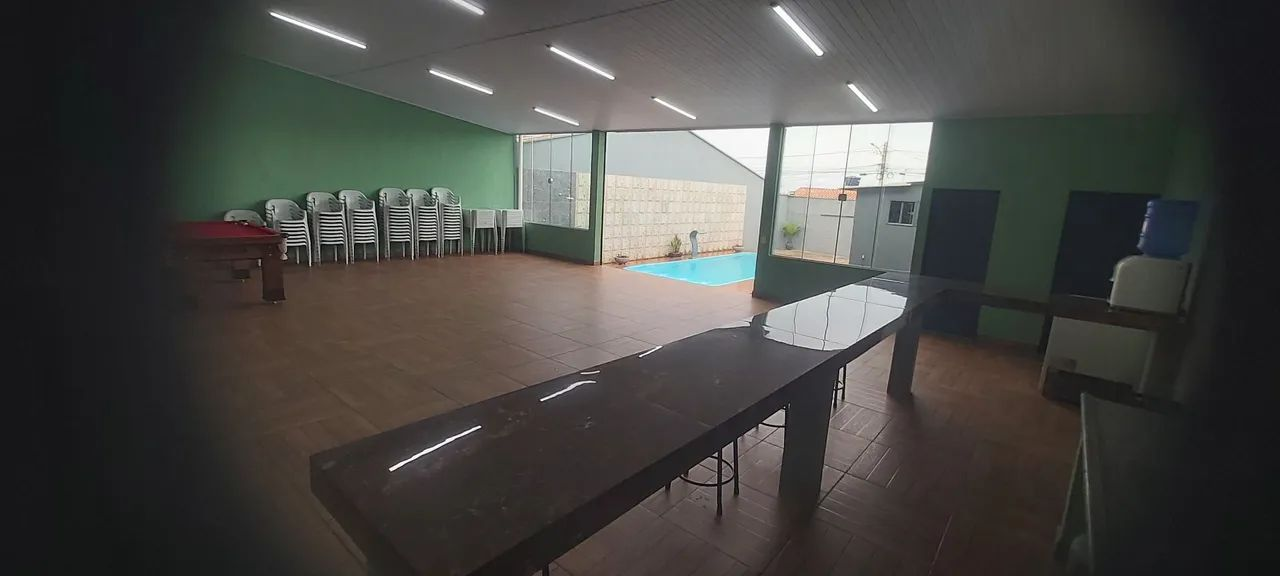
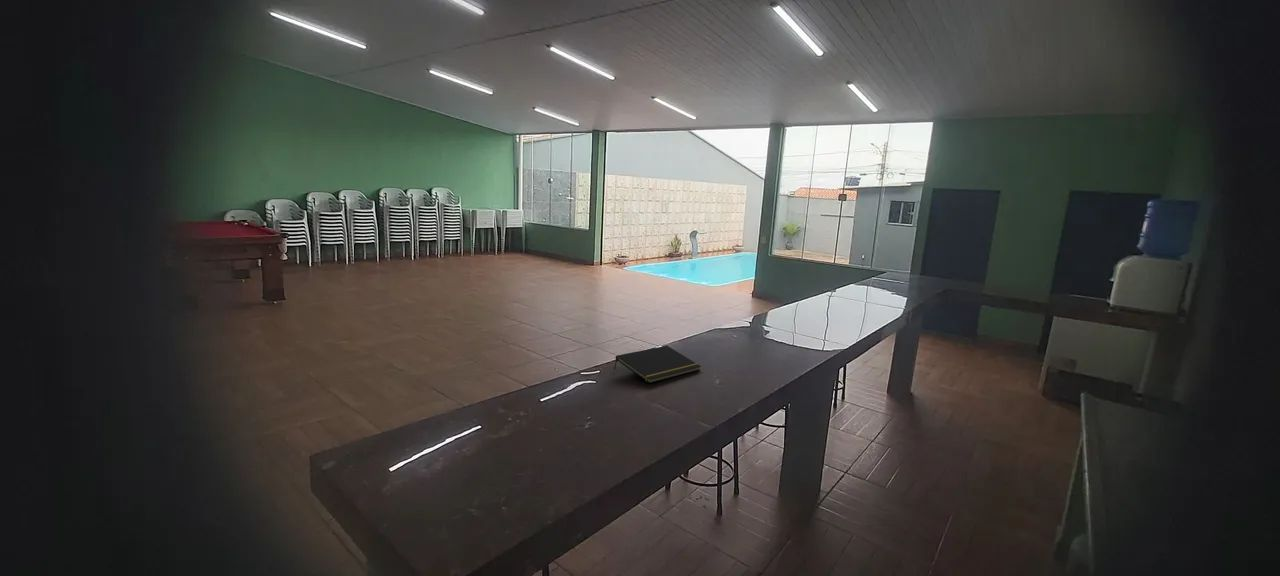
+ notepad (658, 362)
